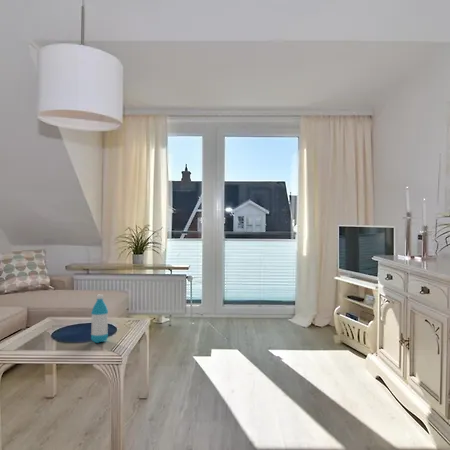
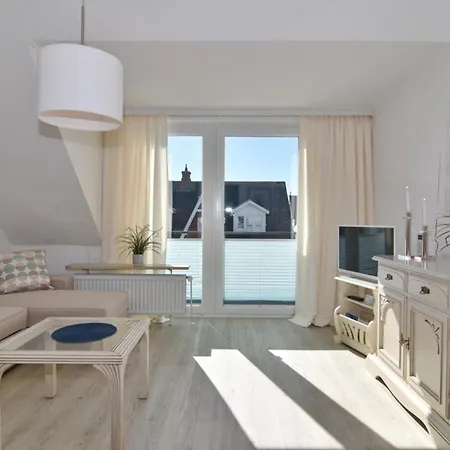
- water bottle (99, 318)
